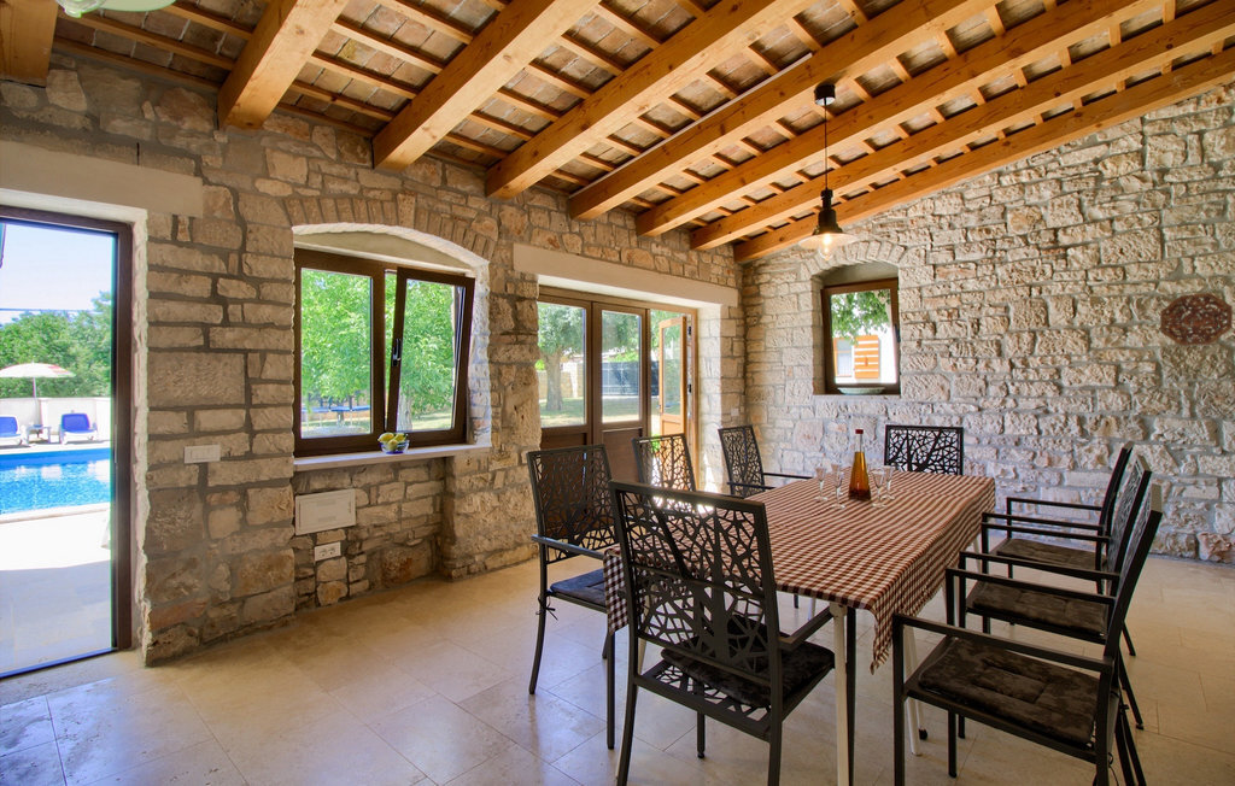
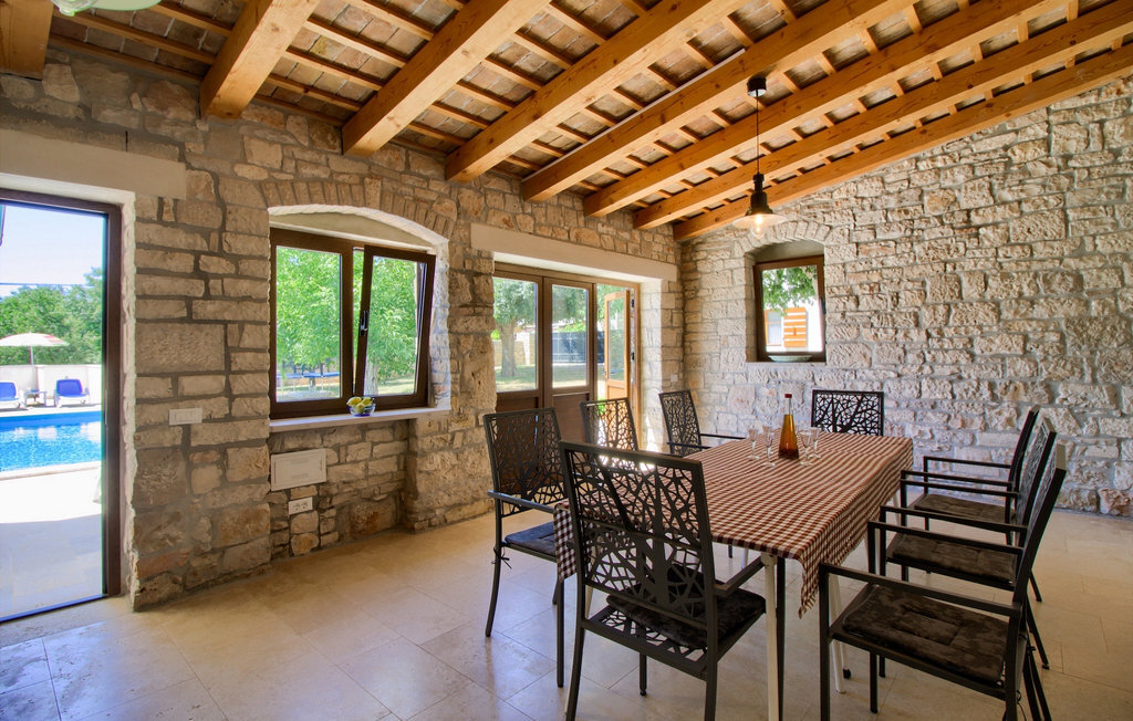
- decorative platter (1195, 319)
